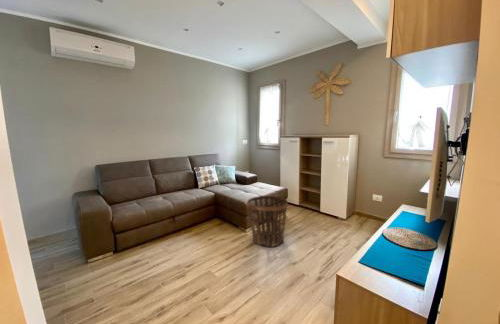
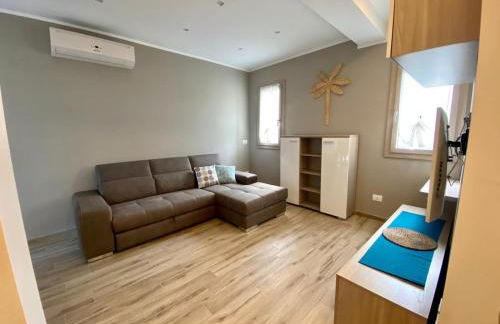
- basket (267, 220)
